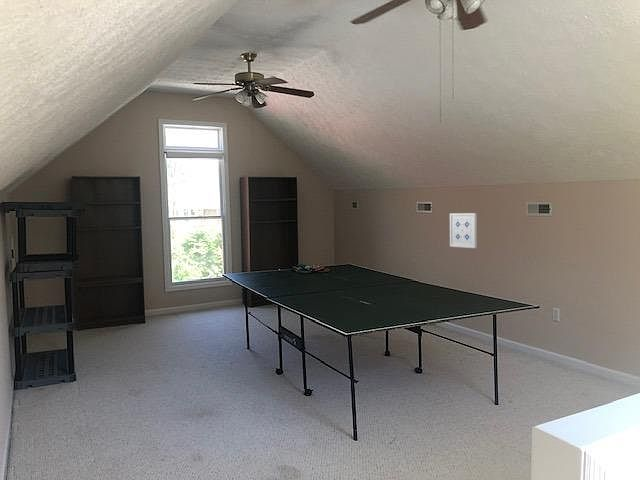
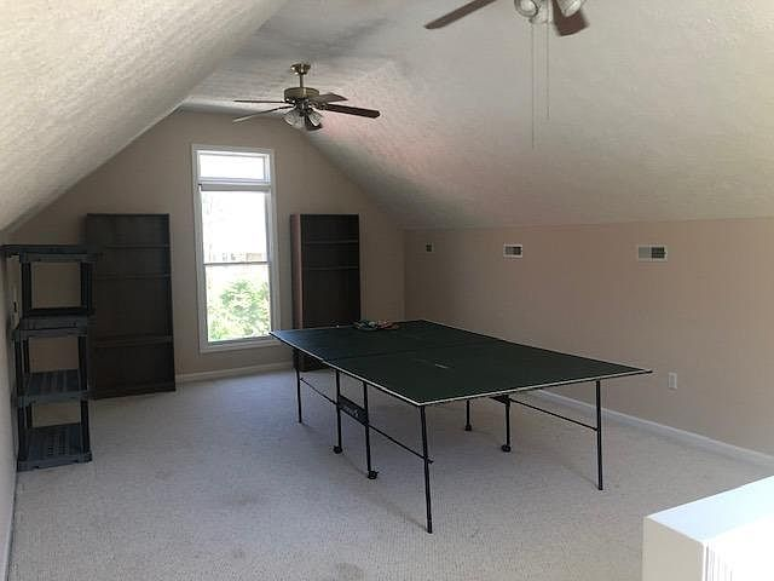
- wall art (462, 230)
